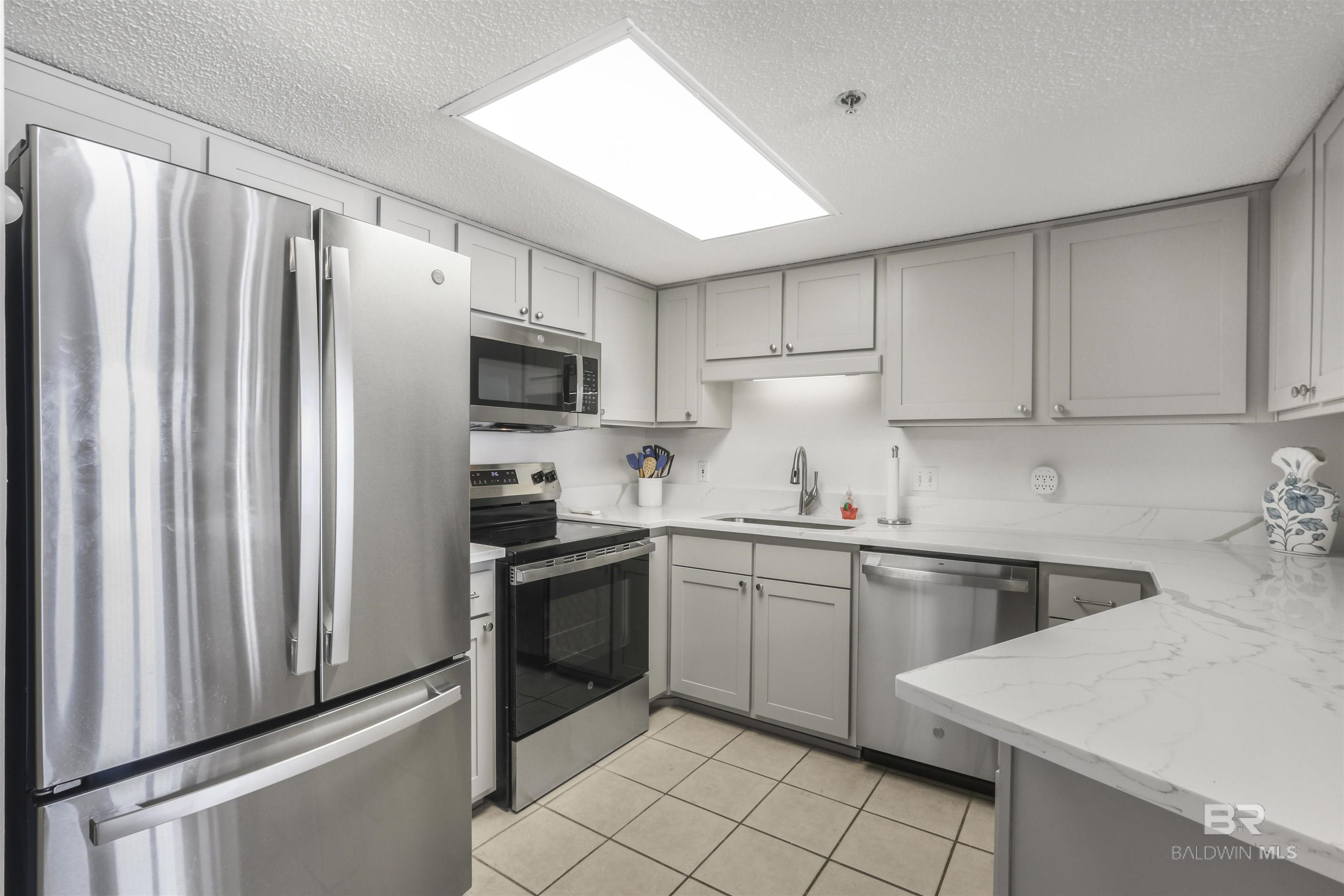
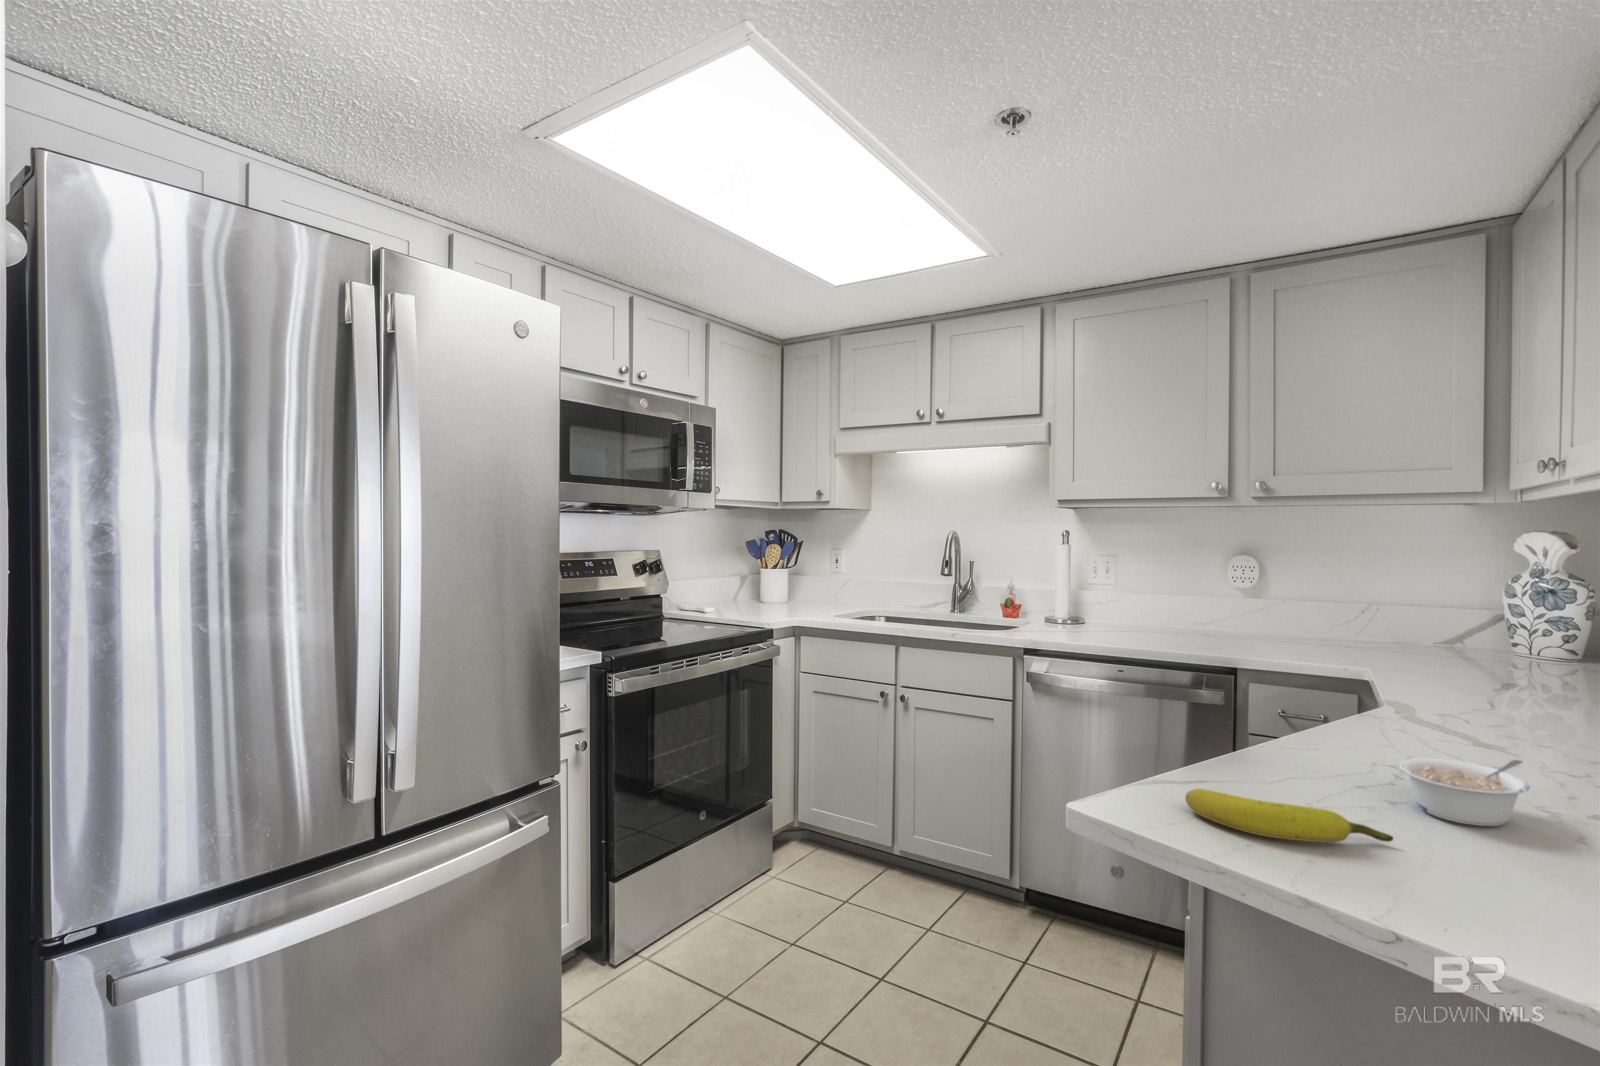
+ legume (1462, 788)
+ banana (1279, 814)
